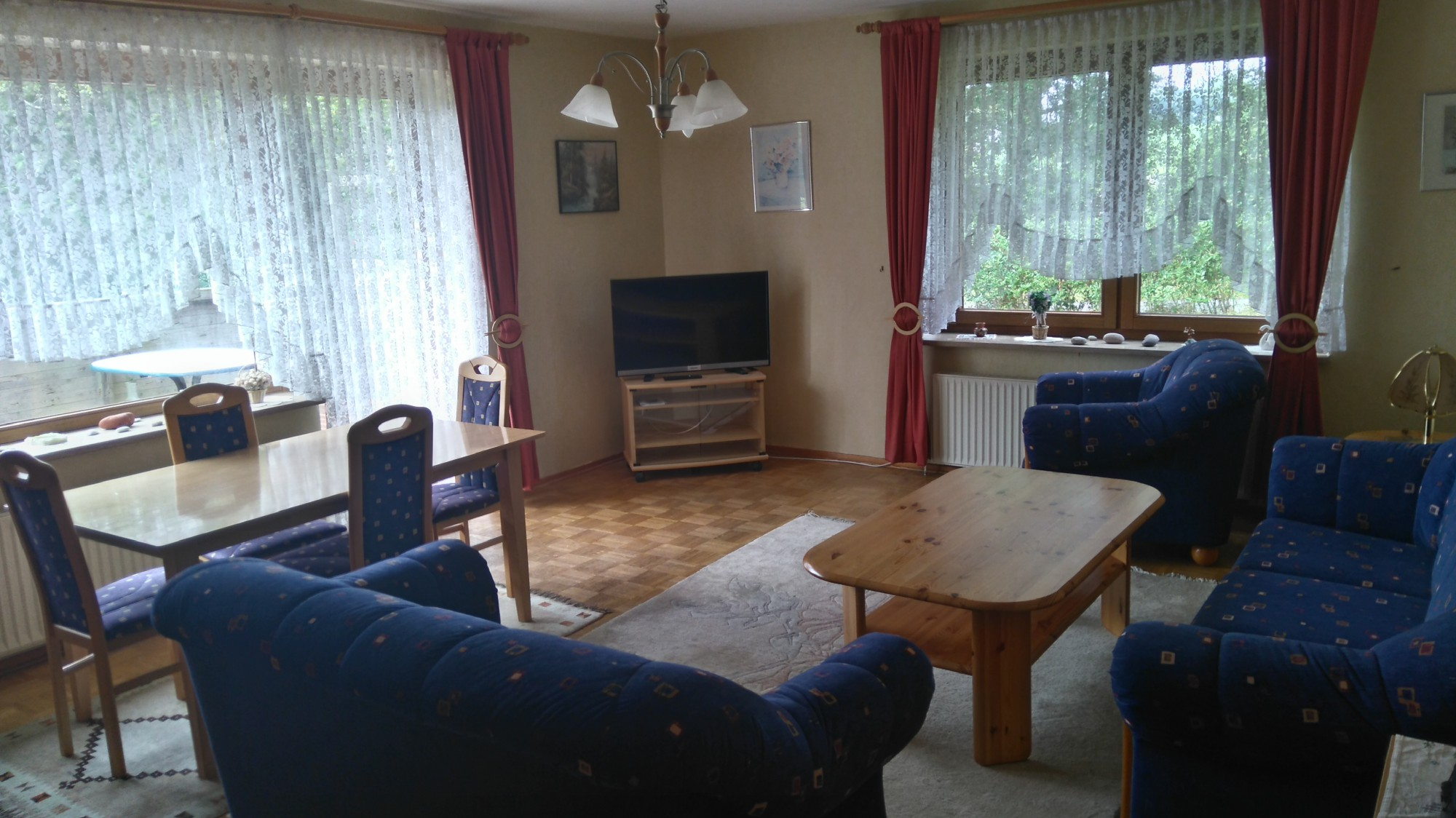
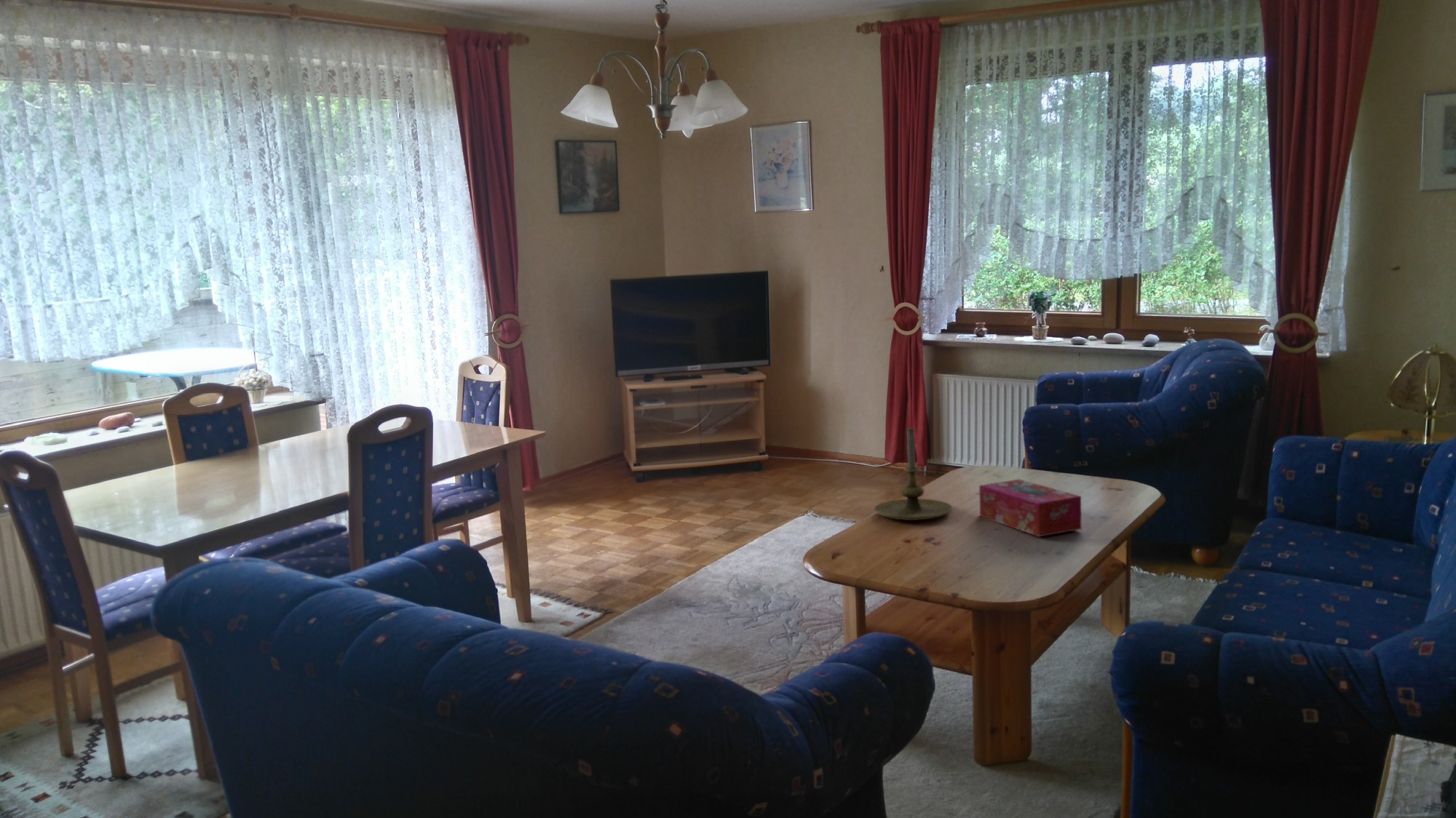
+ tissue box (1029, 507)
+ candle holder (911, 470)
